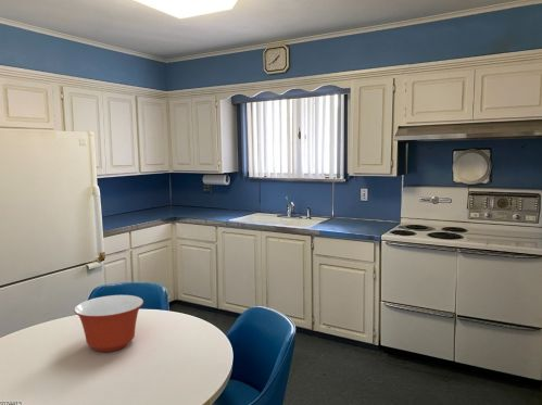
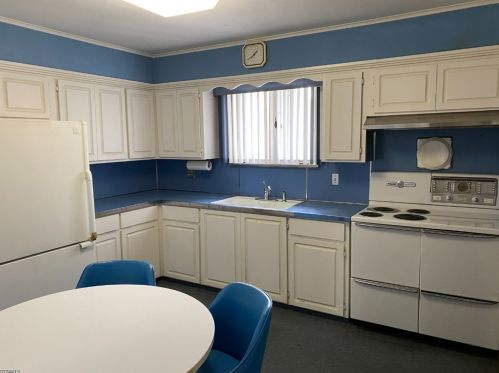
- mixing bowl (110, 325)
